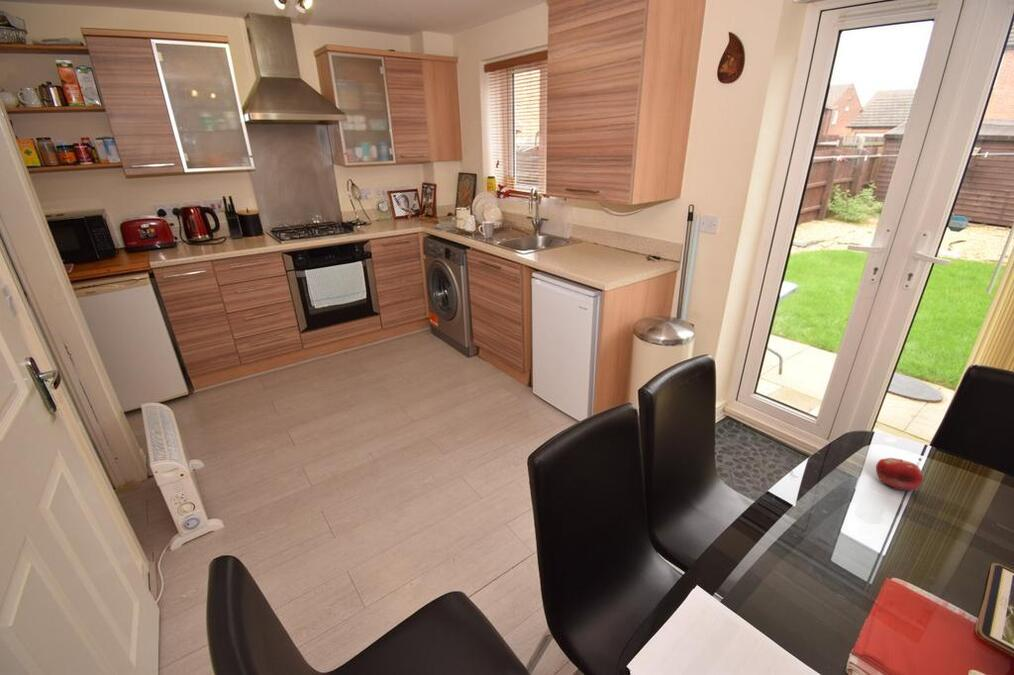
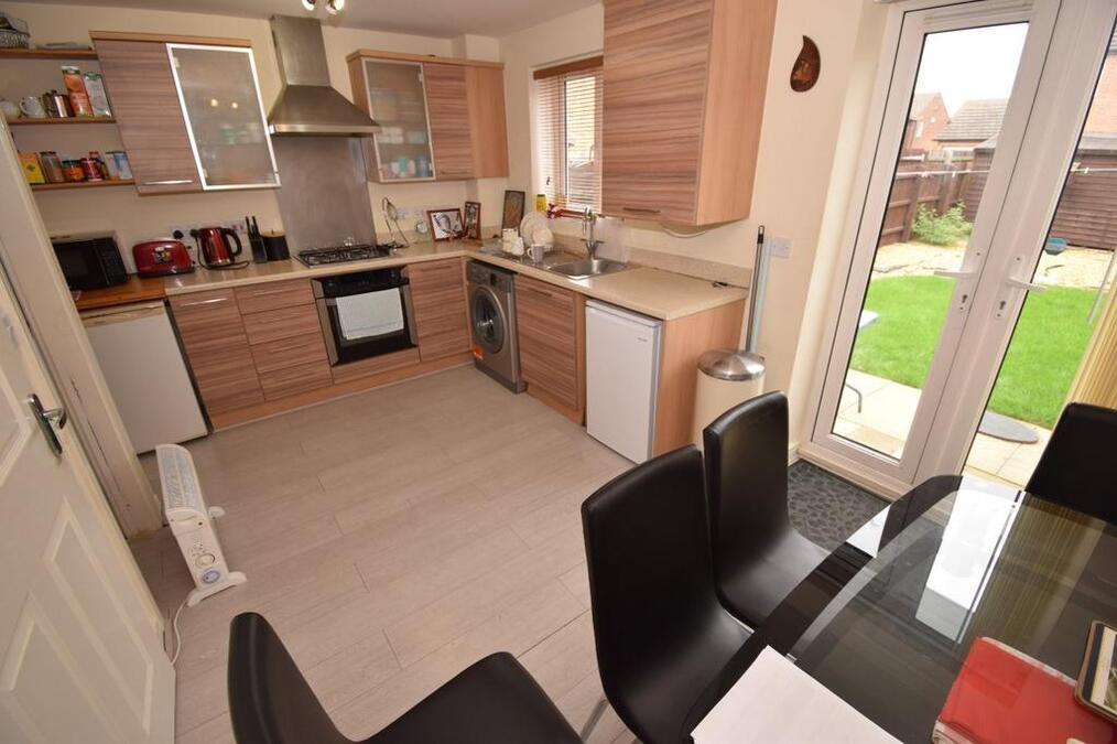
- fruit (899, 472)
